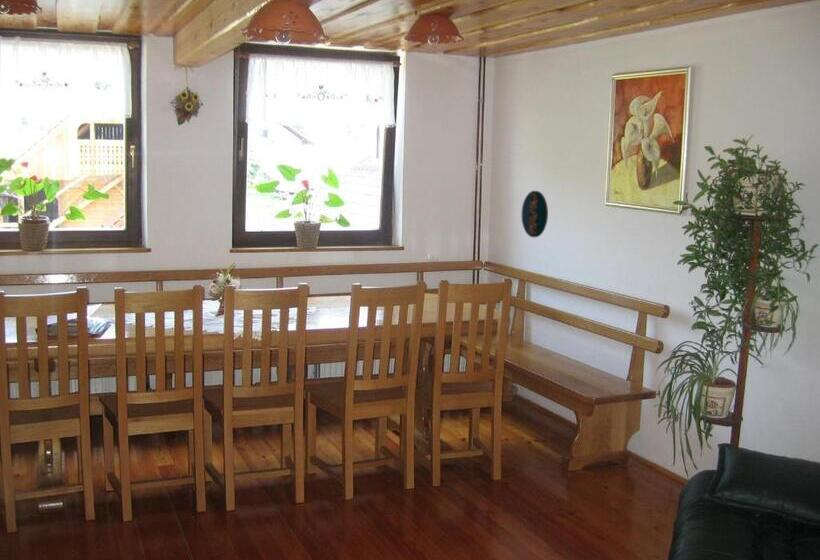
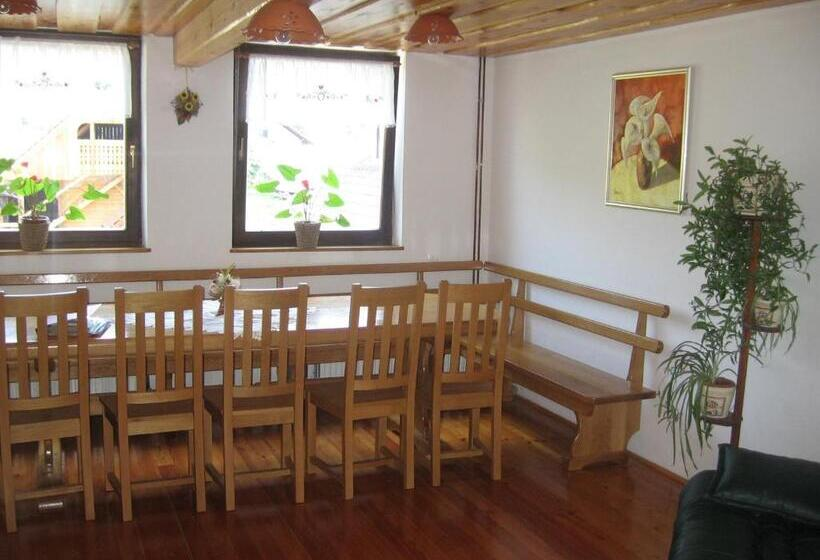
- decorative plate (534, 214)
